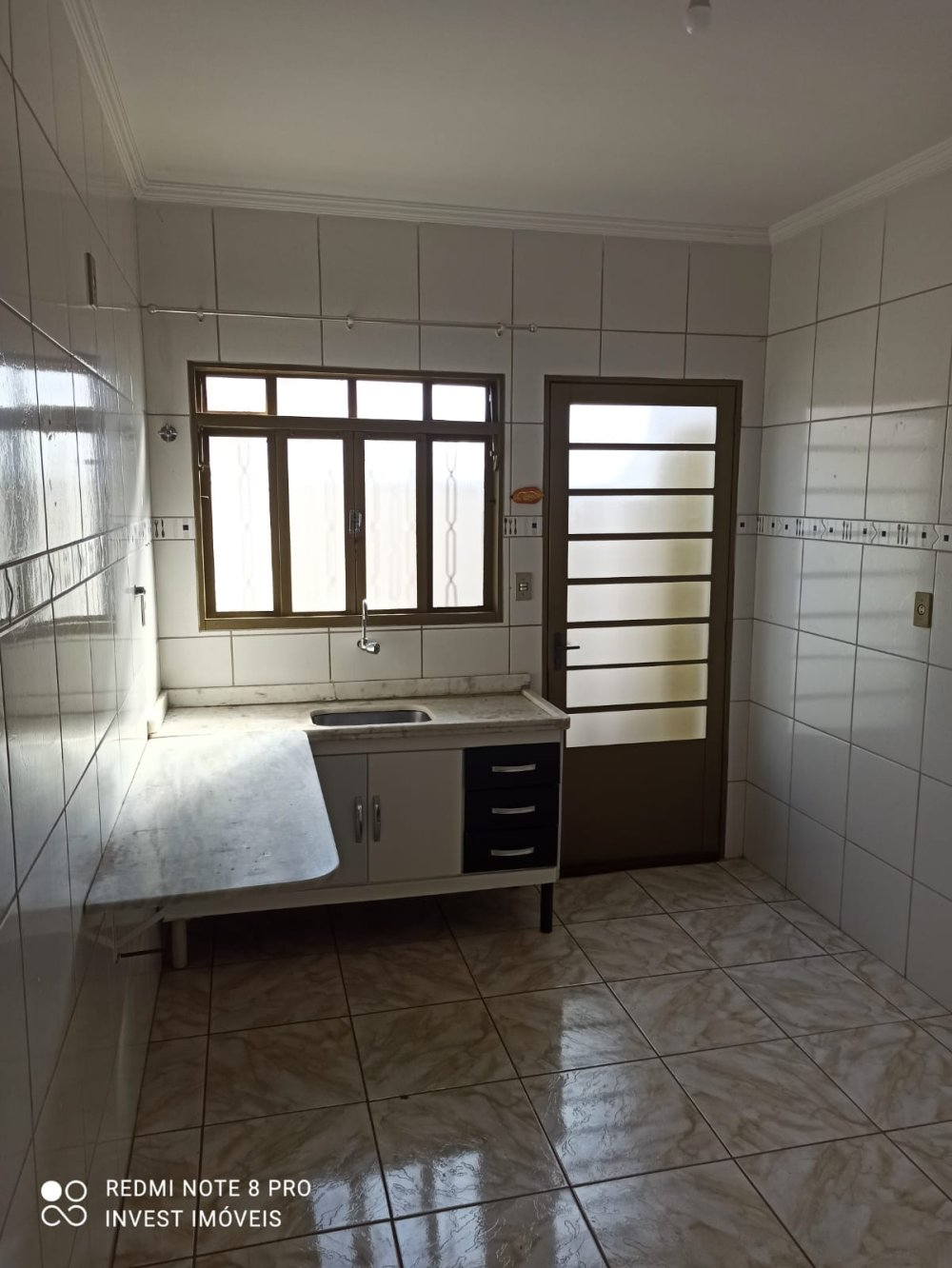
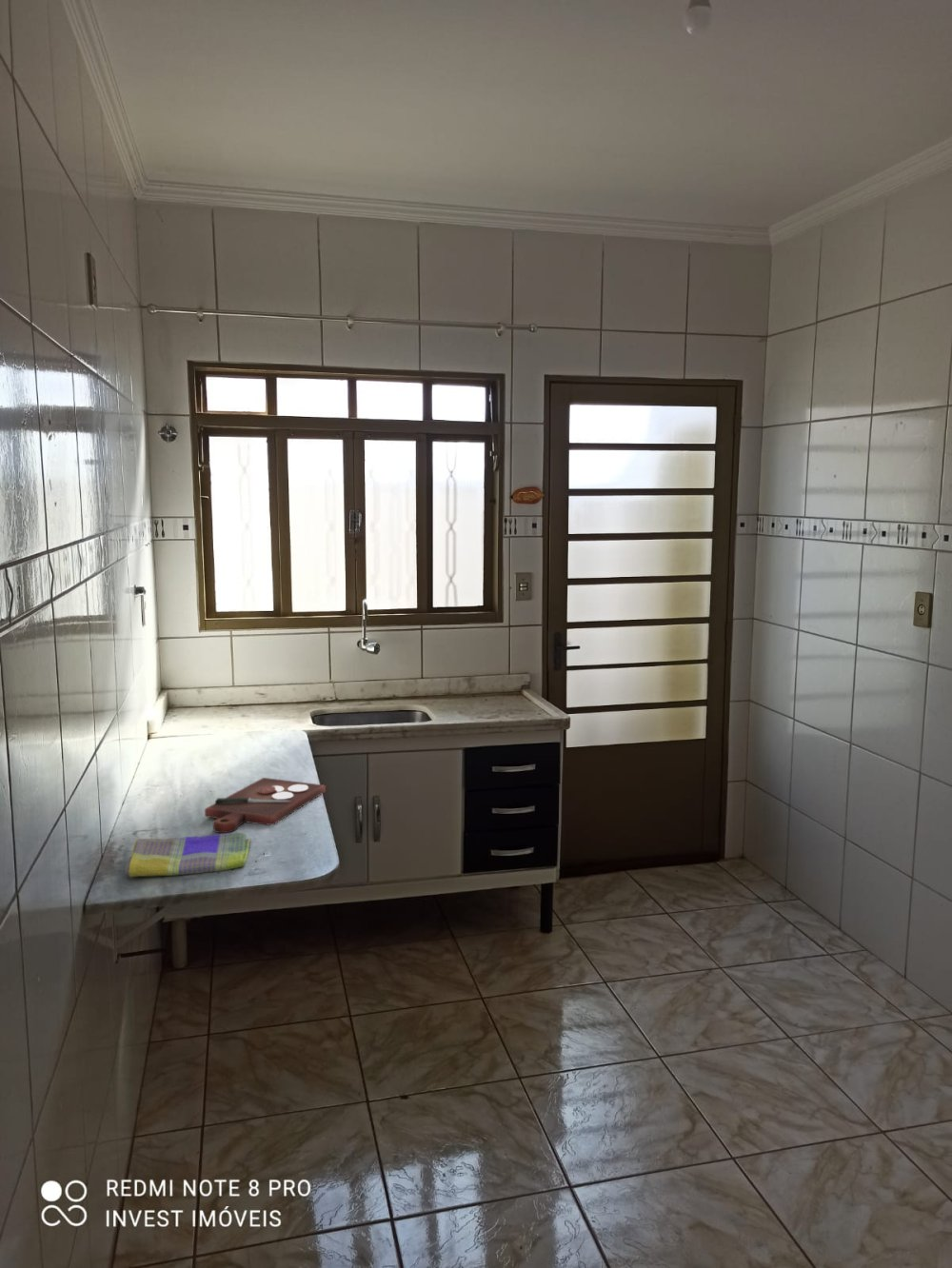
+ dish towel (188, 853)
+ cutting board (267, 800)
